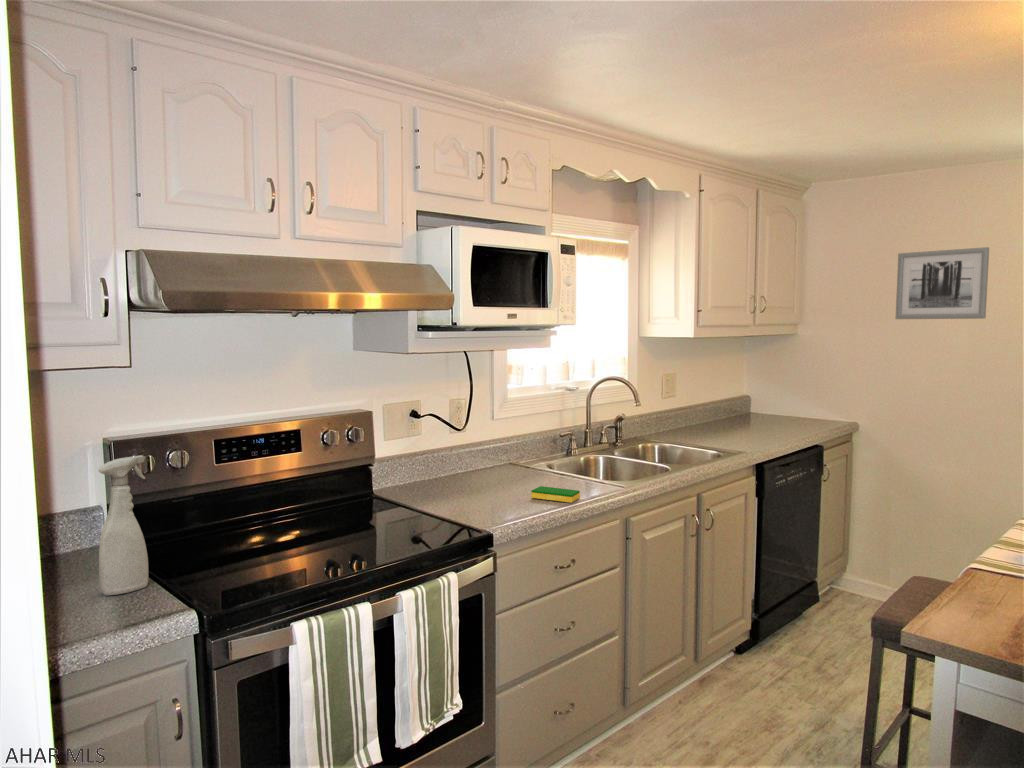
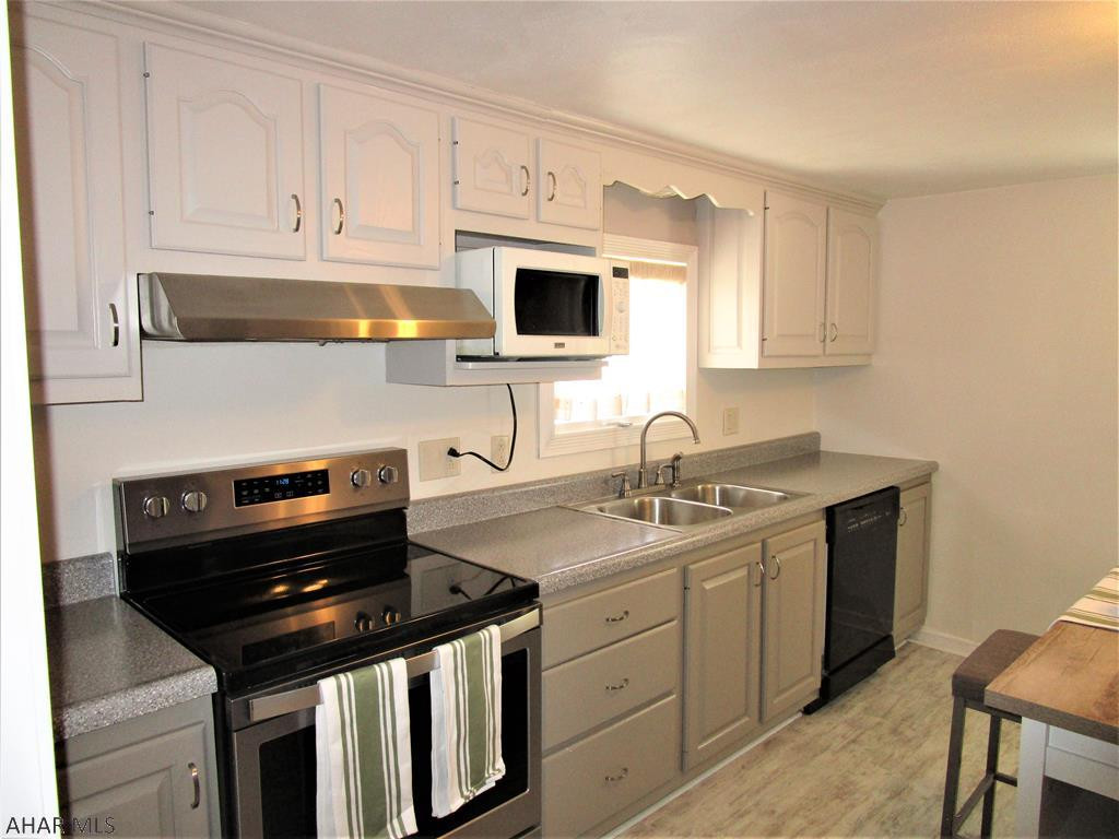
- dish sponge (555, 494)
- wall art (940, 284)
- spray bottle (121, 524)
